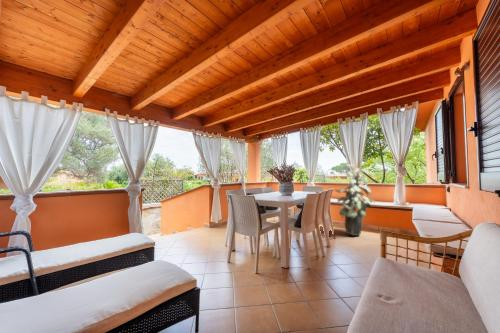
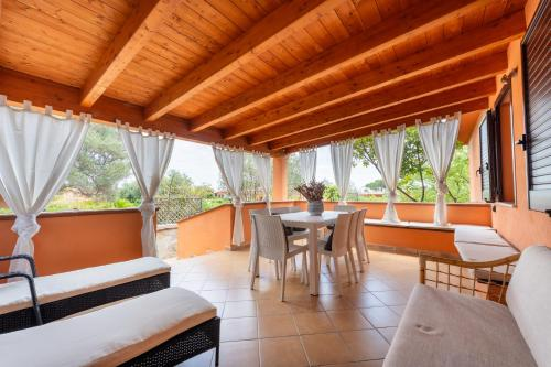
- indoor plant (353, 199)
